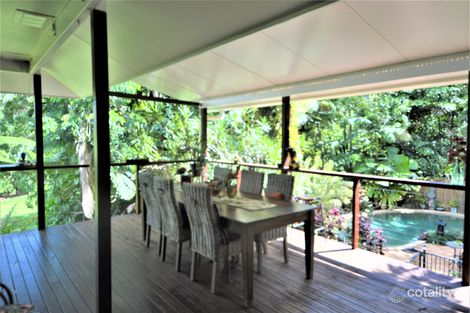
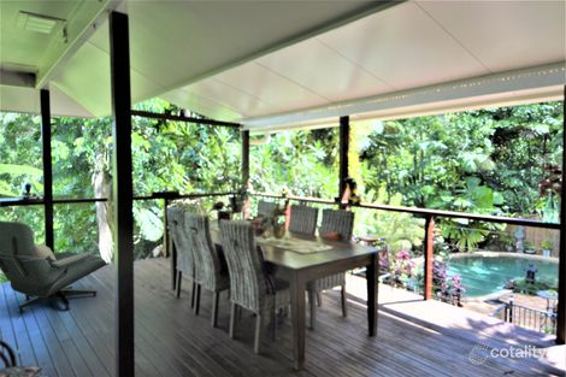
+ lounge chair (48, 260)
